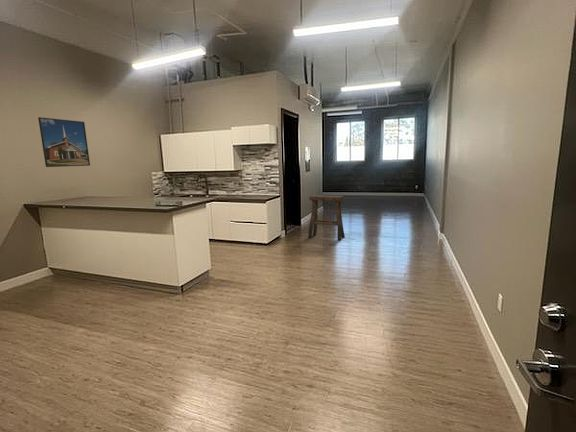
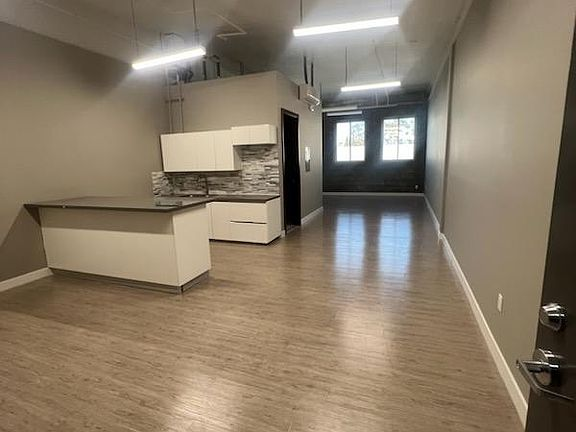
- stool (323, 220)
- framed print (66, 143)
